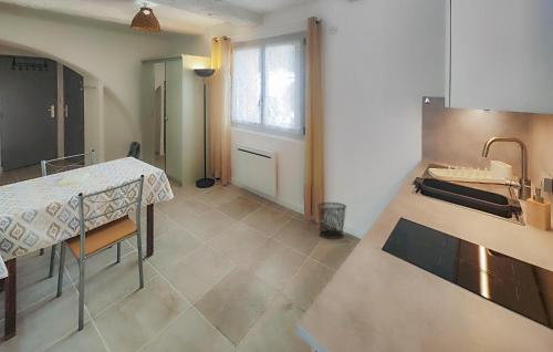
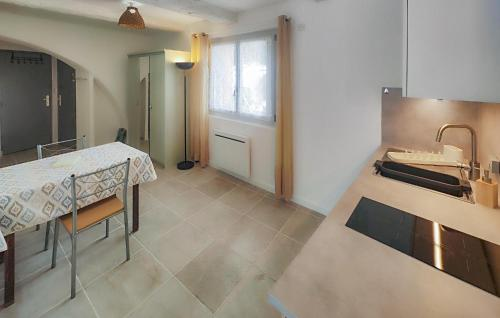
- waste bin (331, 219)
